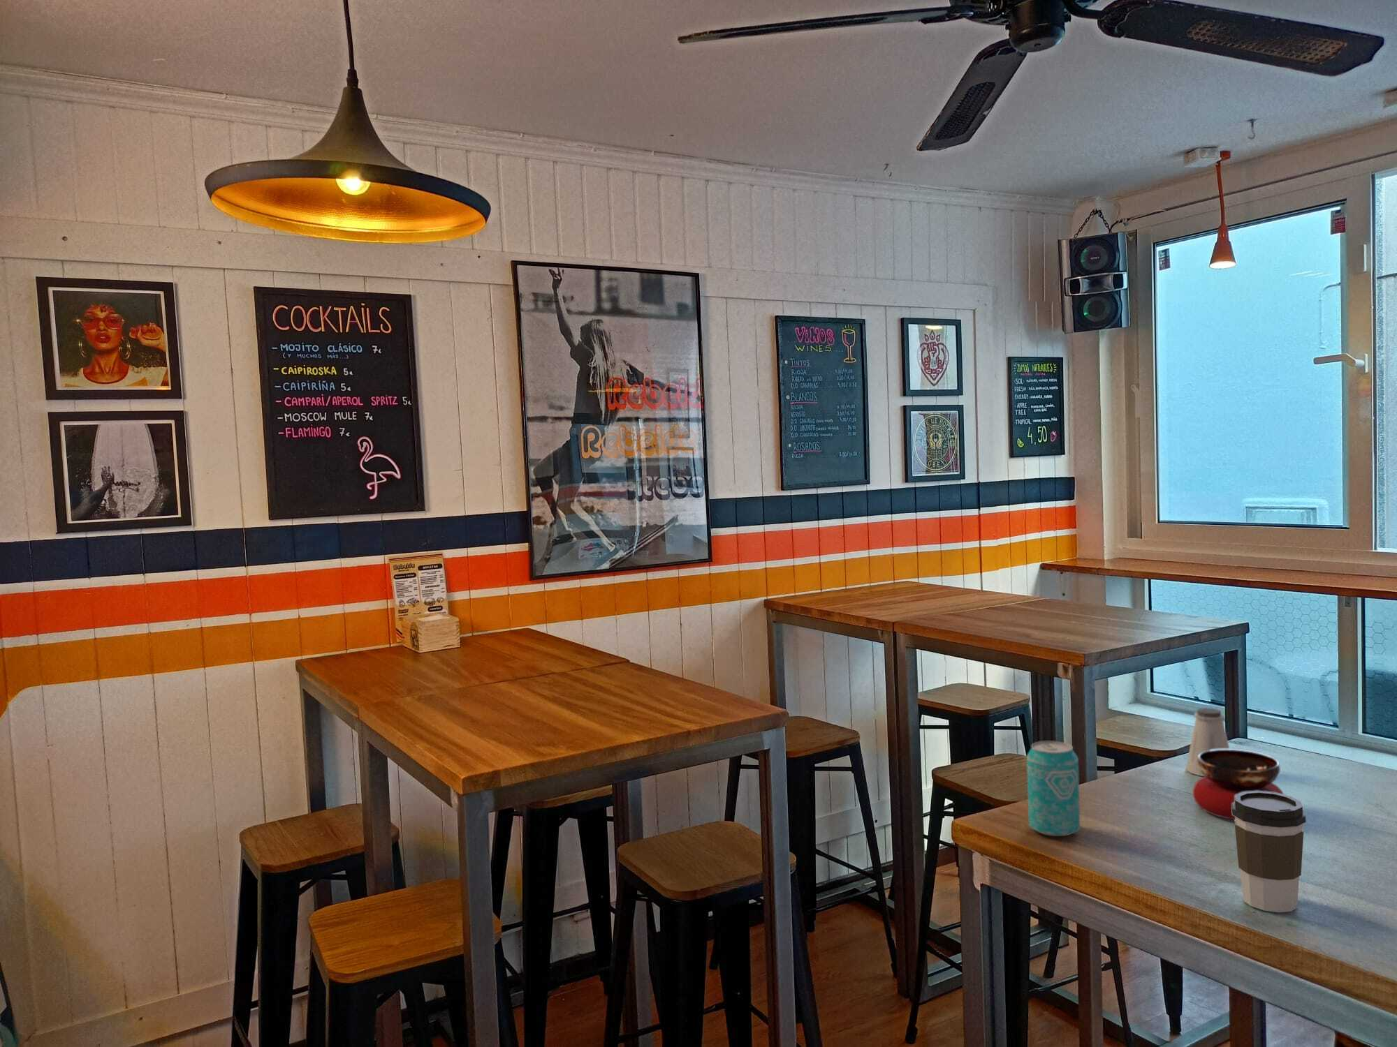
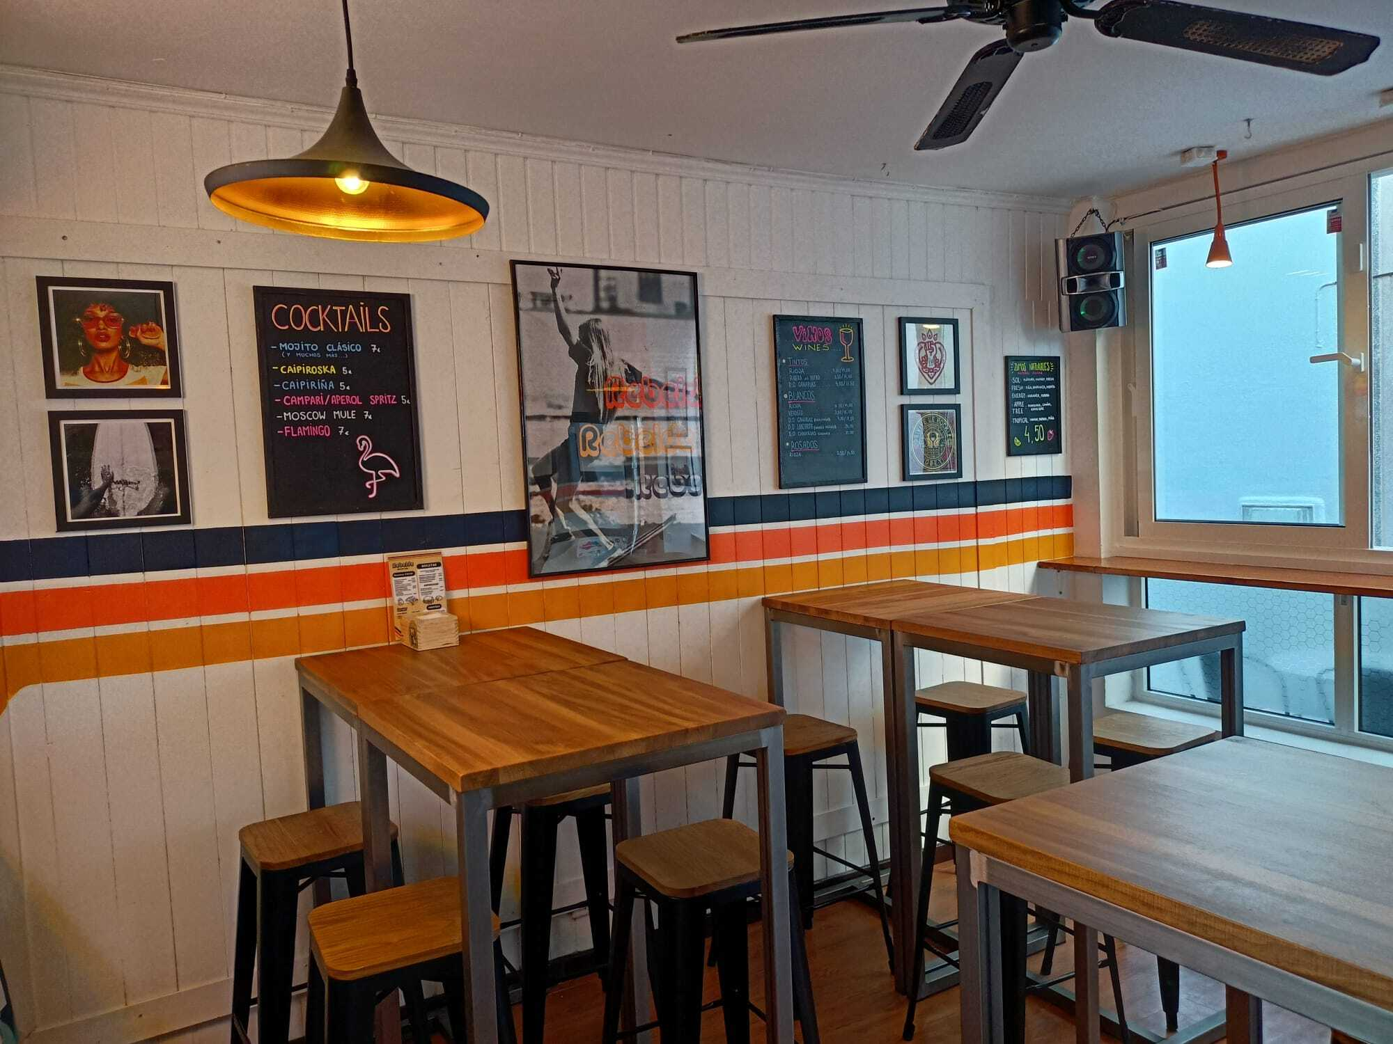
- coffee cup (1268, 851)
- beverage can (1053, 787)
- ashtray (1238, 784)
- saltshaker (1209, 740)
